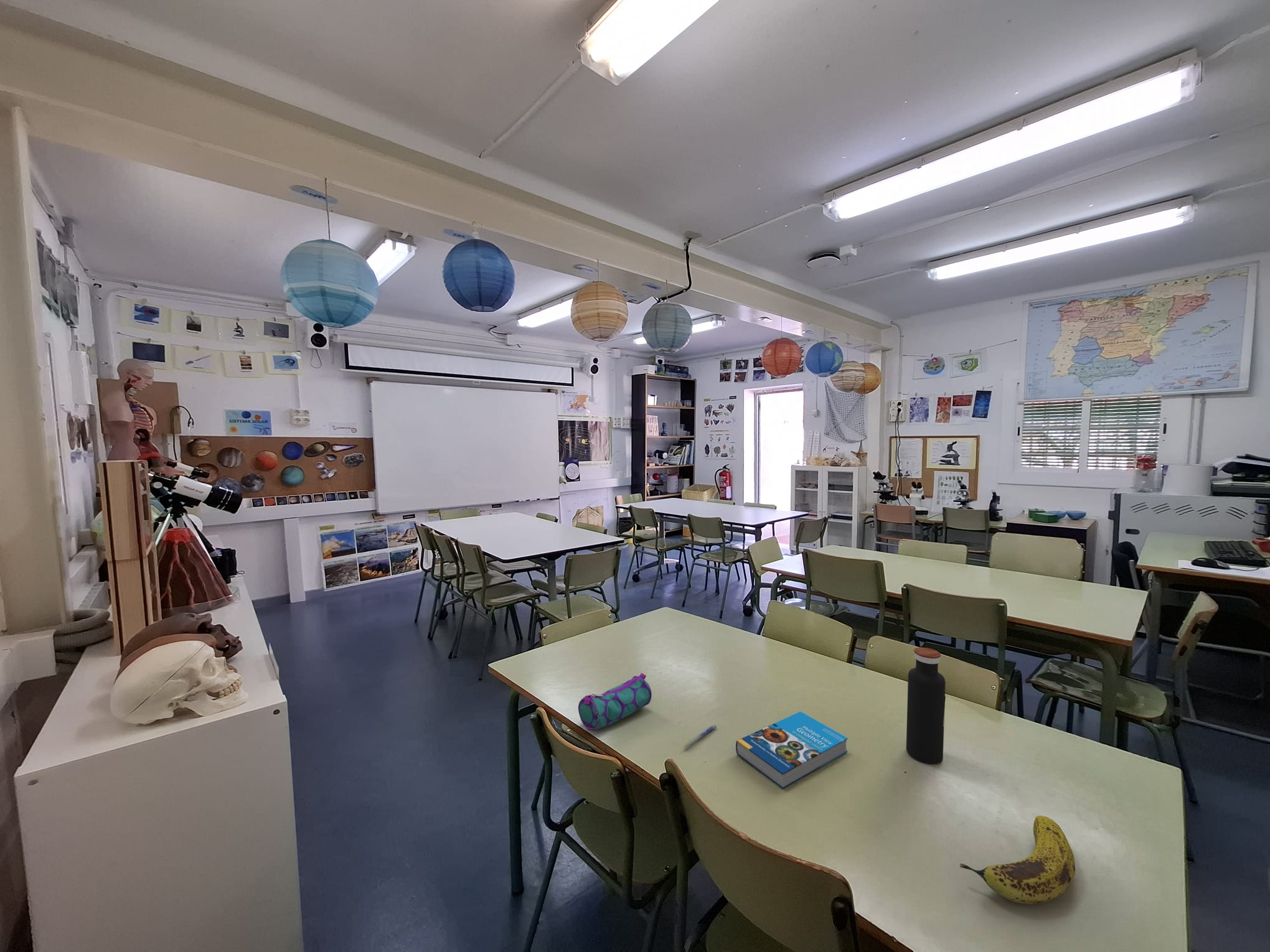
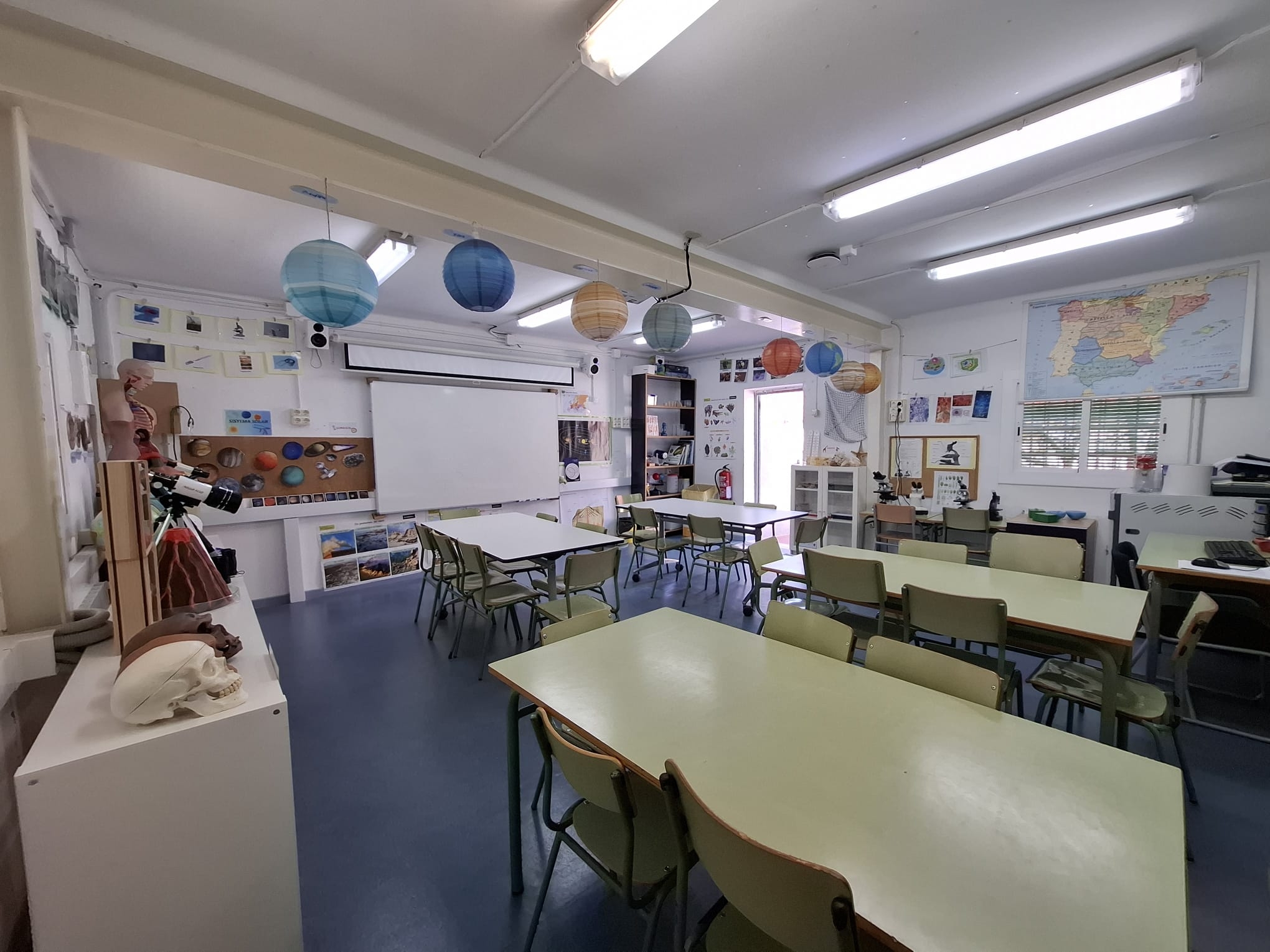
- book (791, 745)
- fruit (1020, 861)
- water bottle (925, 703)
- pencil case (616, 701)
- pen (700, 735)
